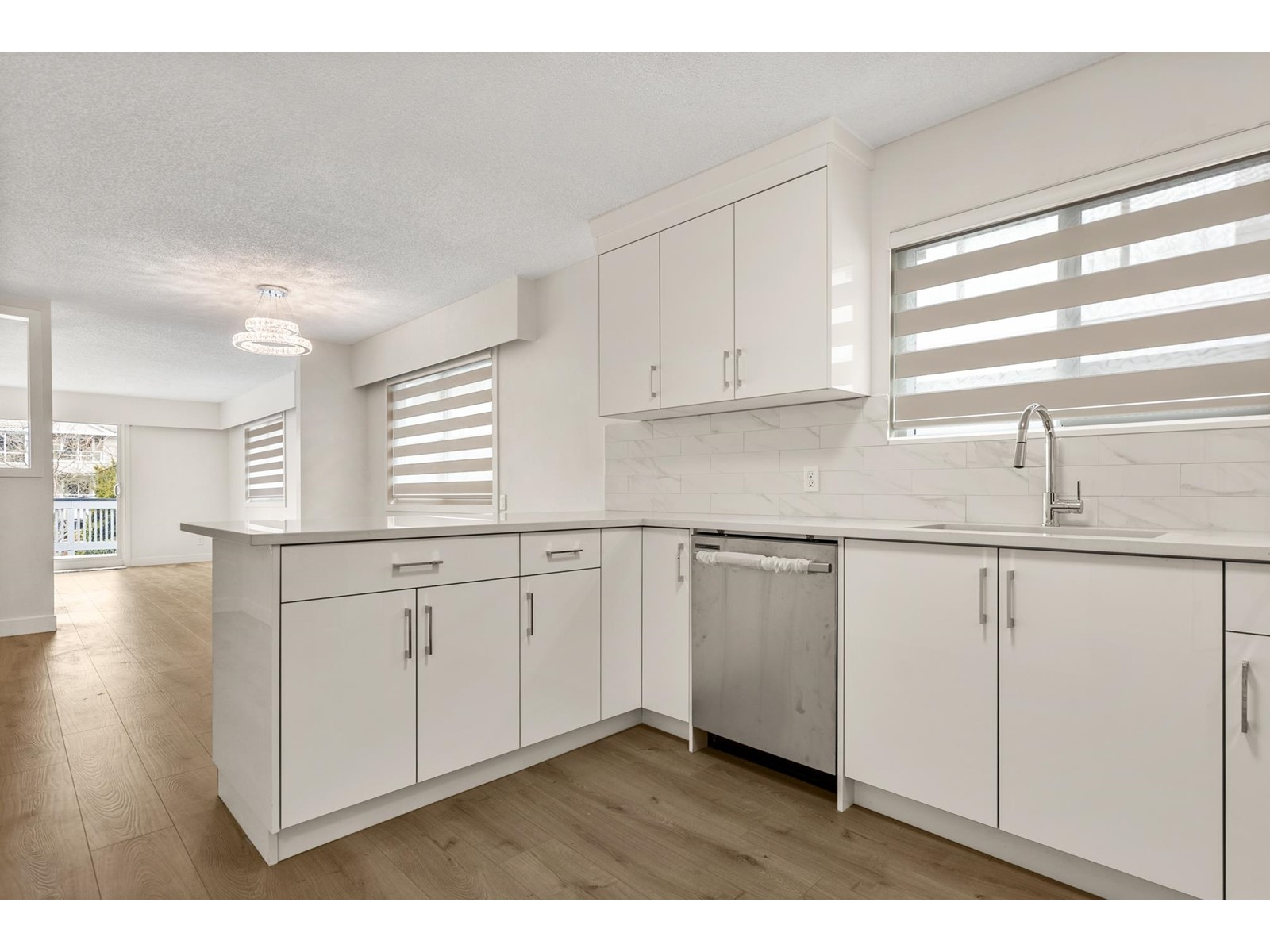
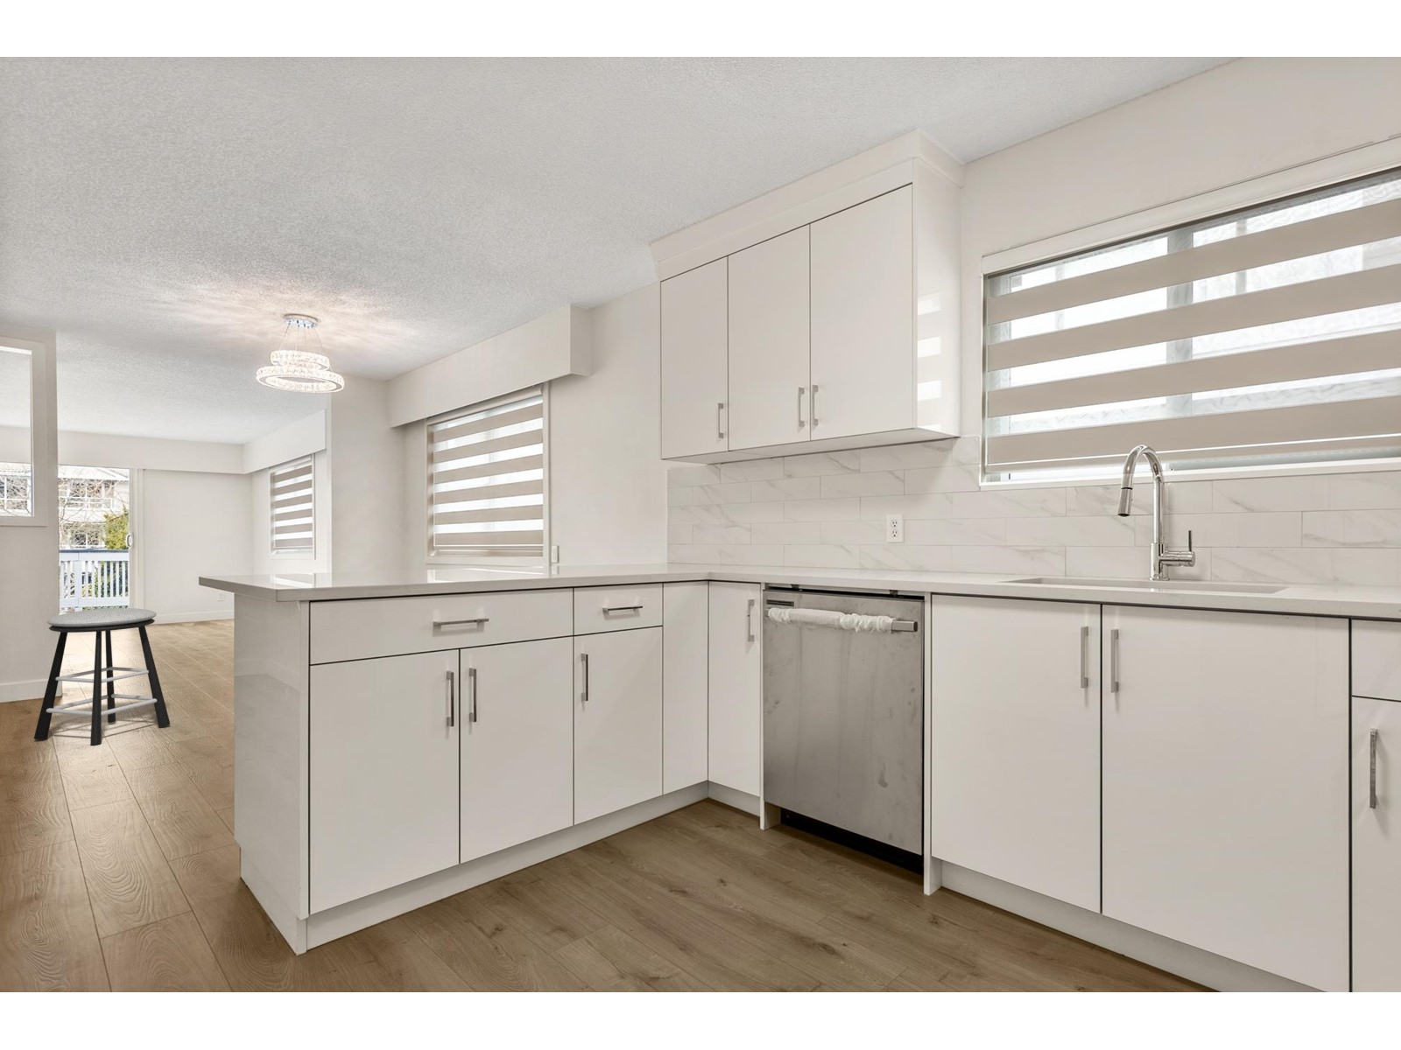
+ stool (104, 671)
